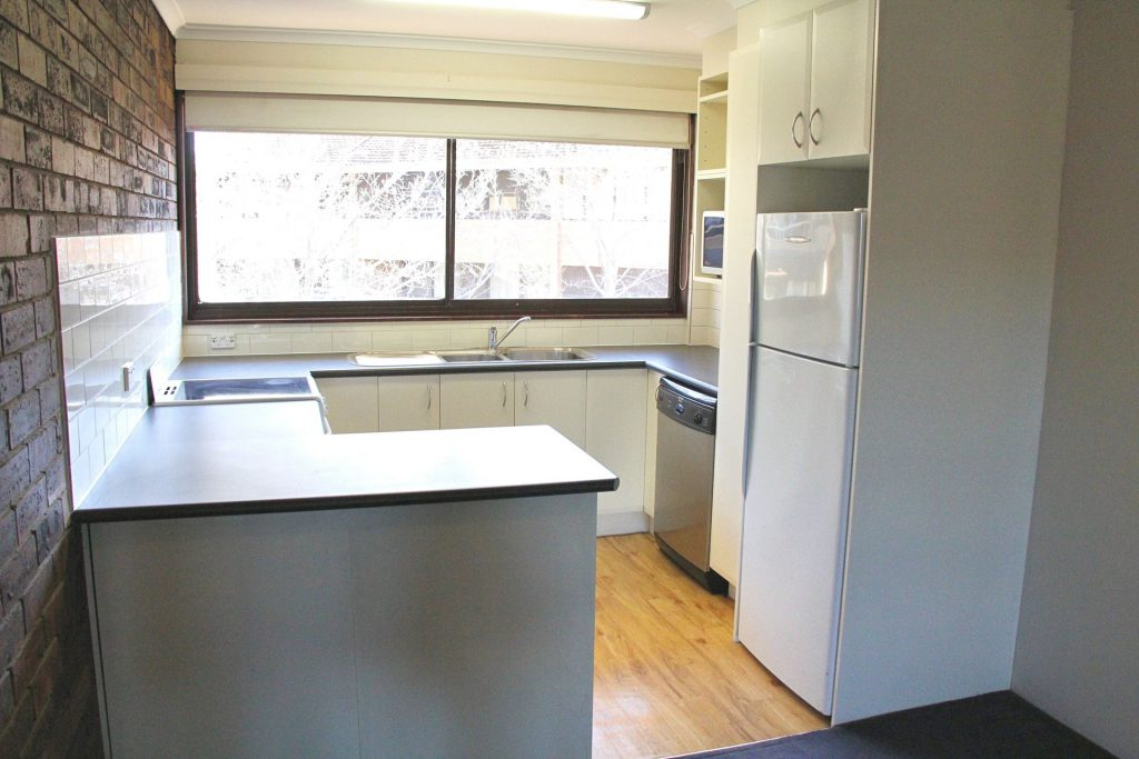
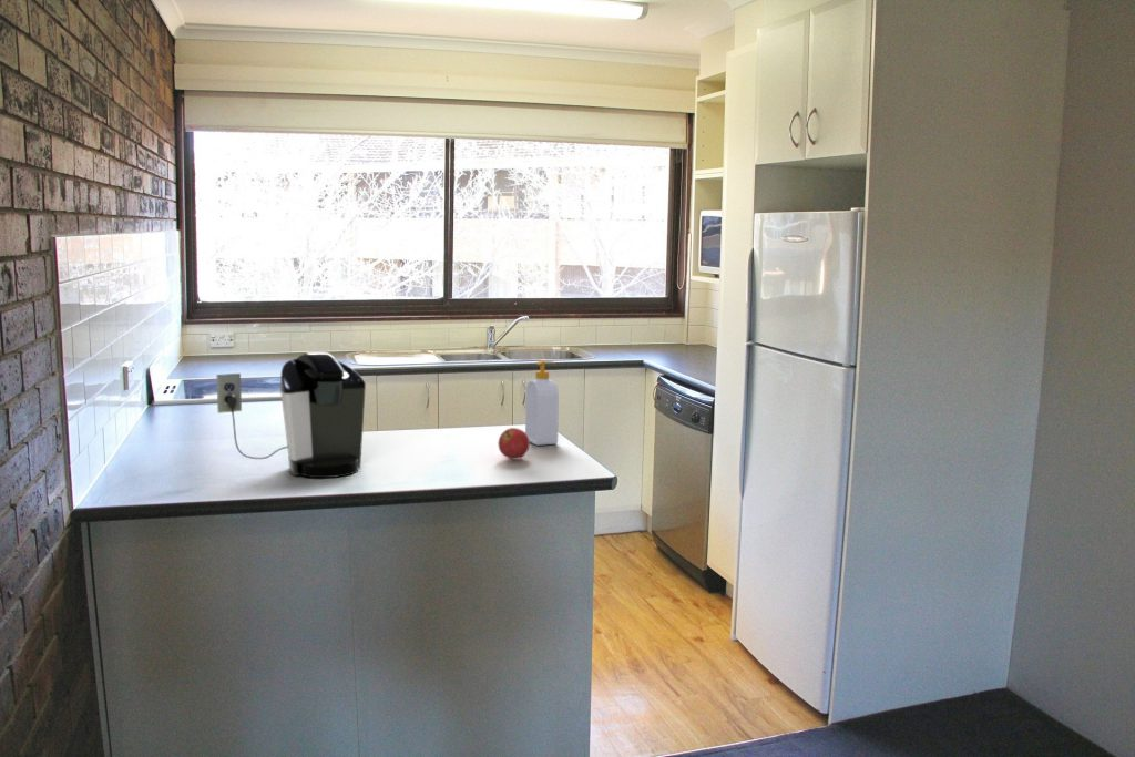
+ soap bottle (543, 401)
+ fruit (513, 443)
+ coffee maker (298, 412)
